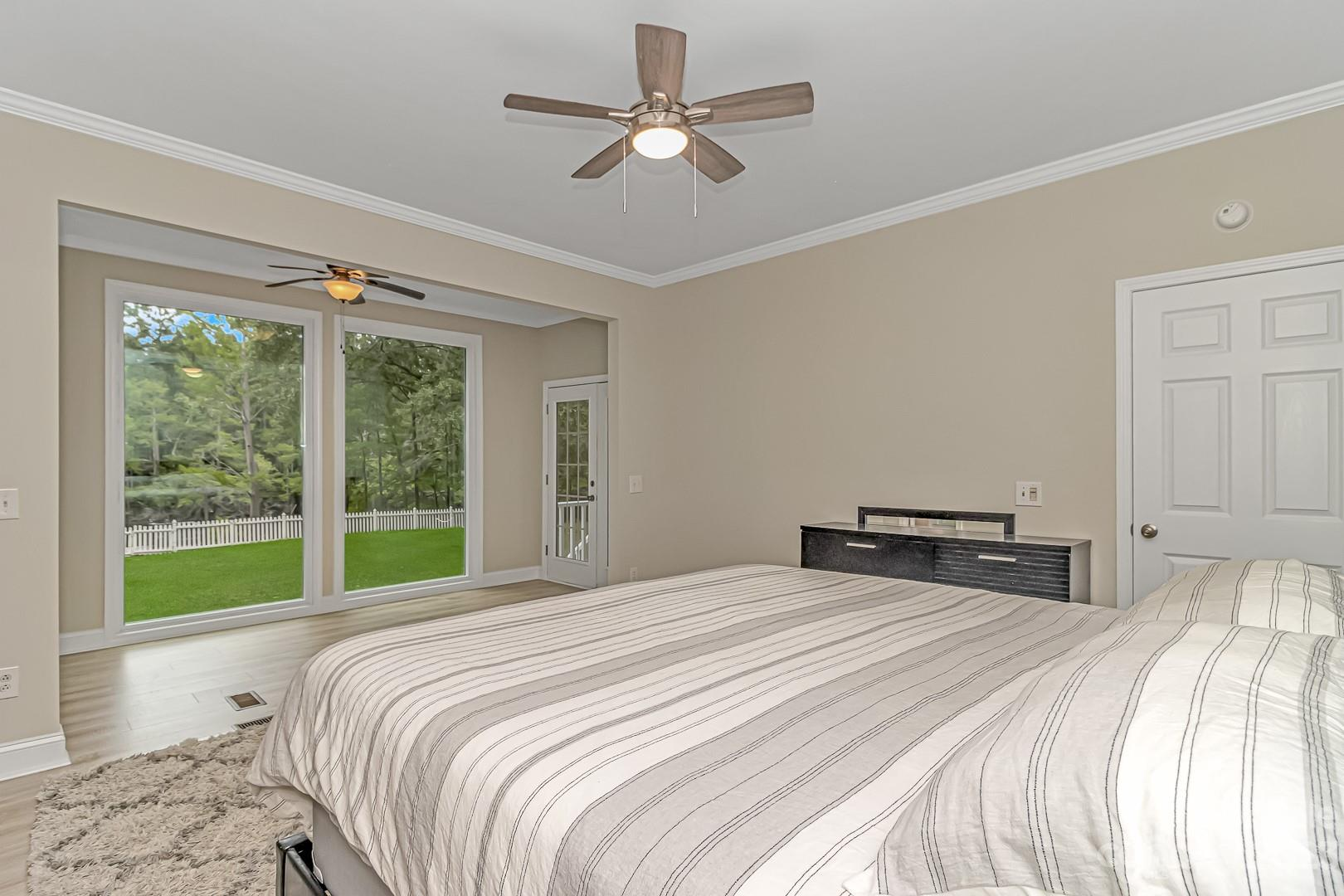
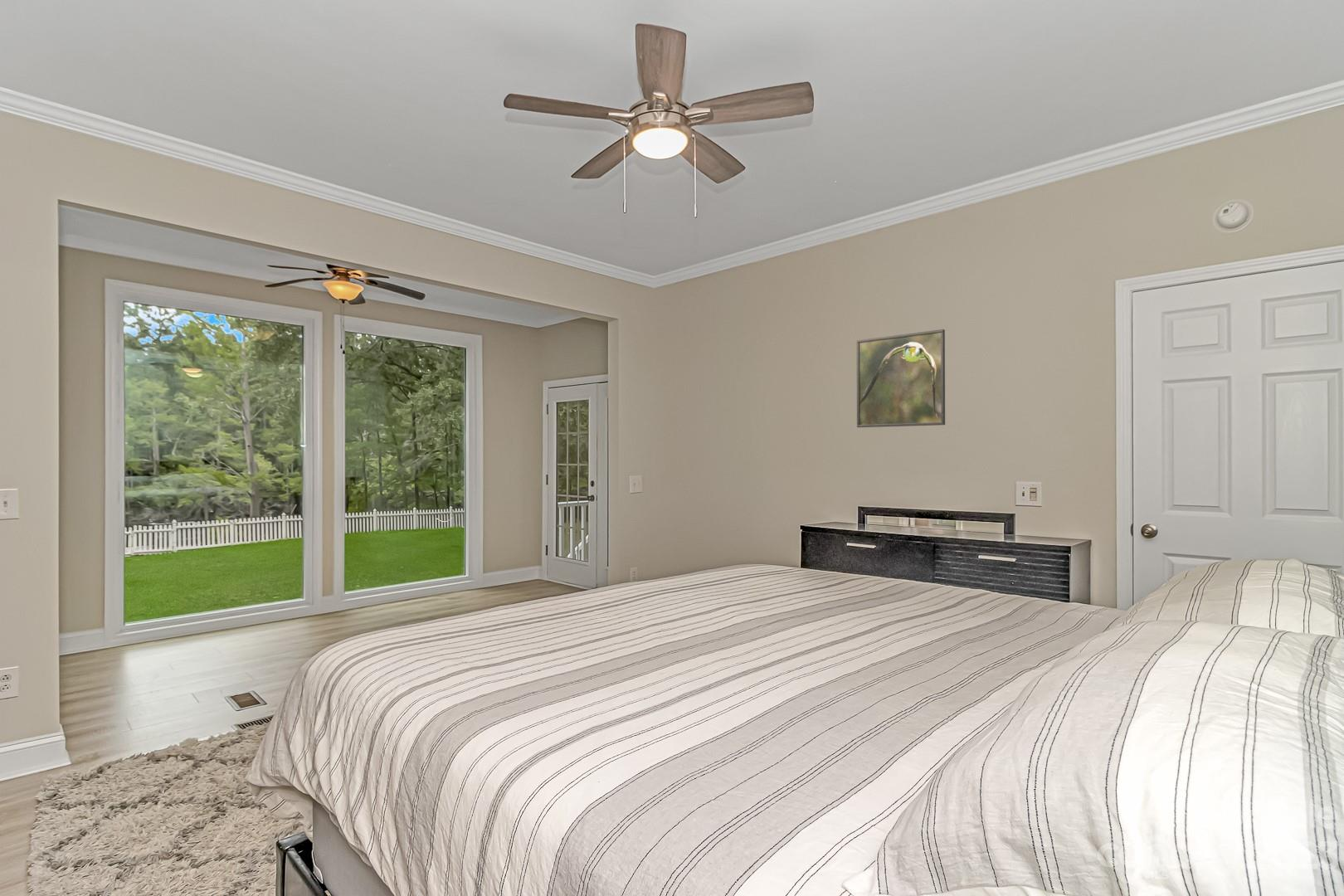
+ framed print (898, 380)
